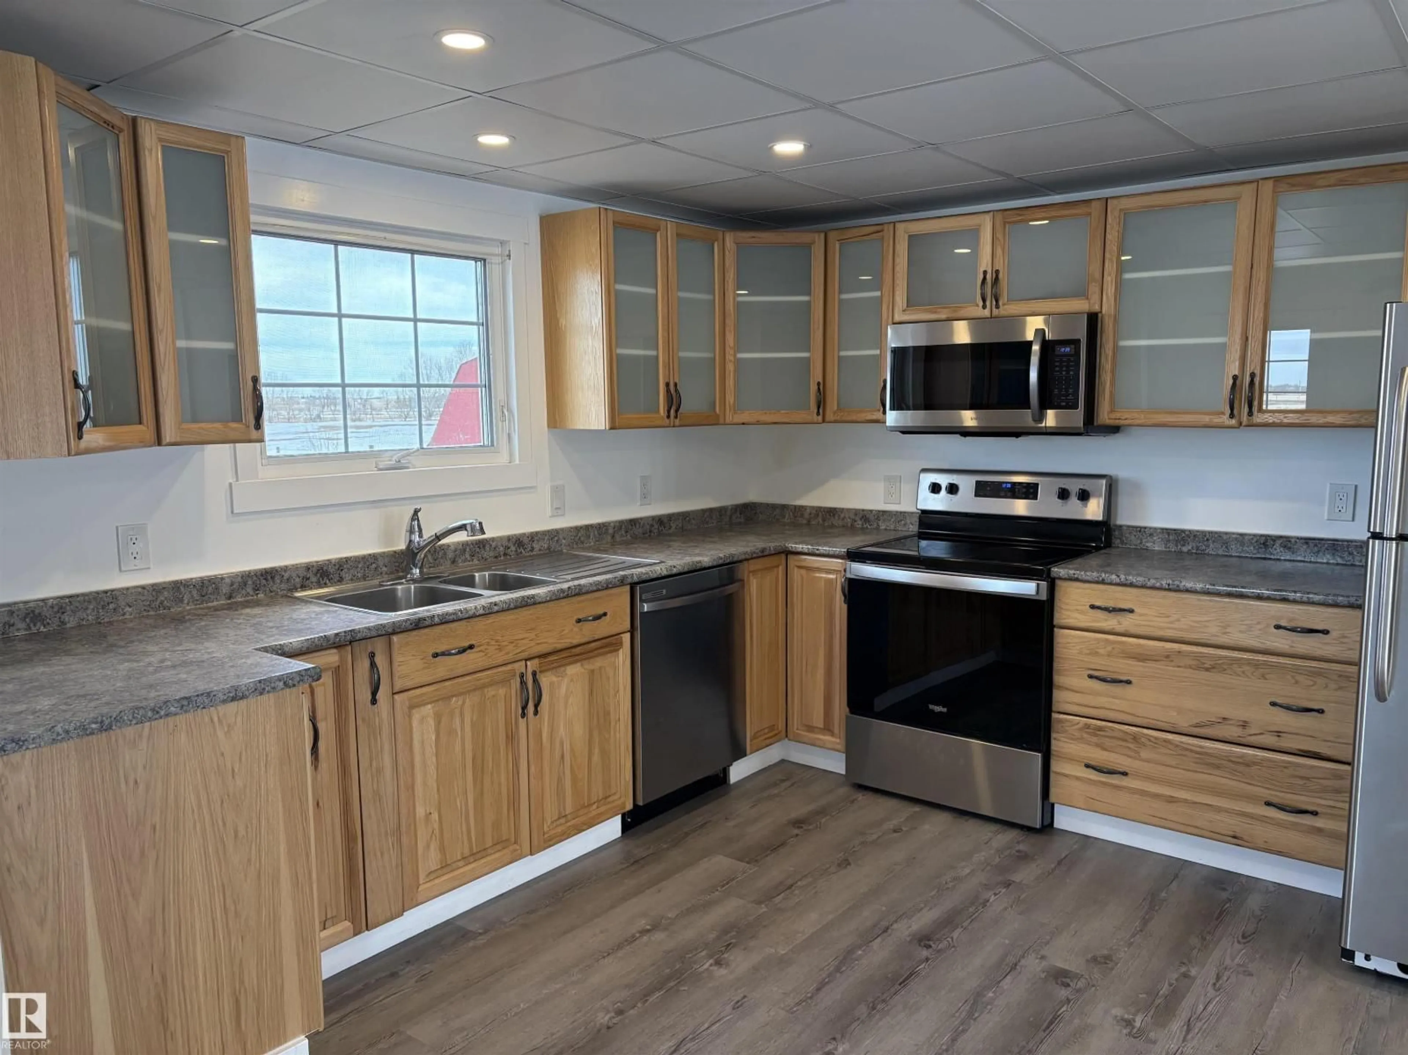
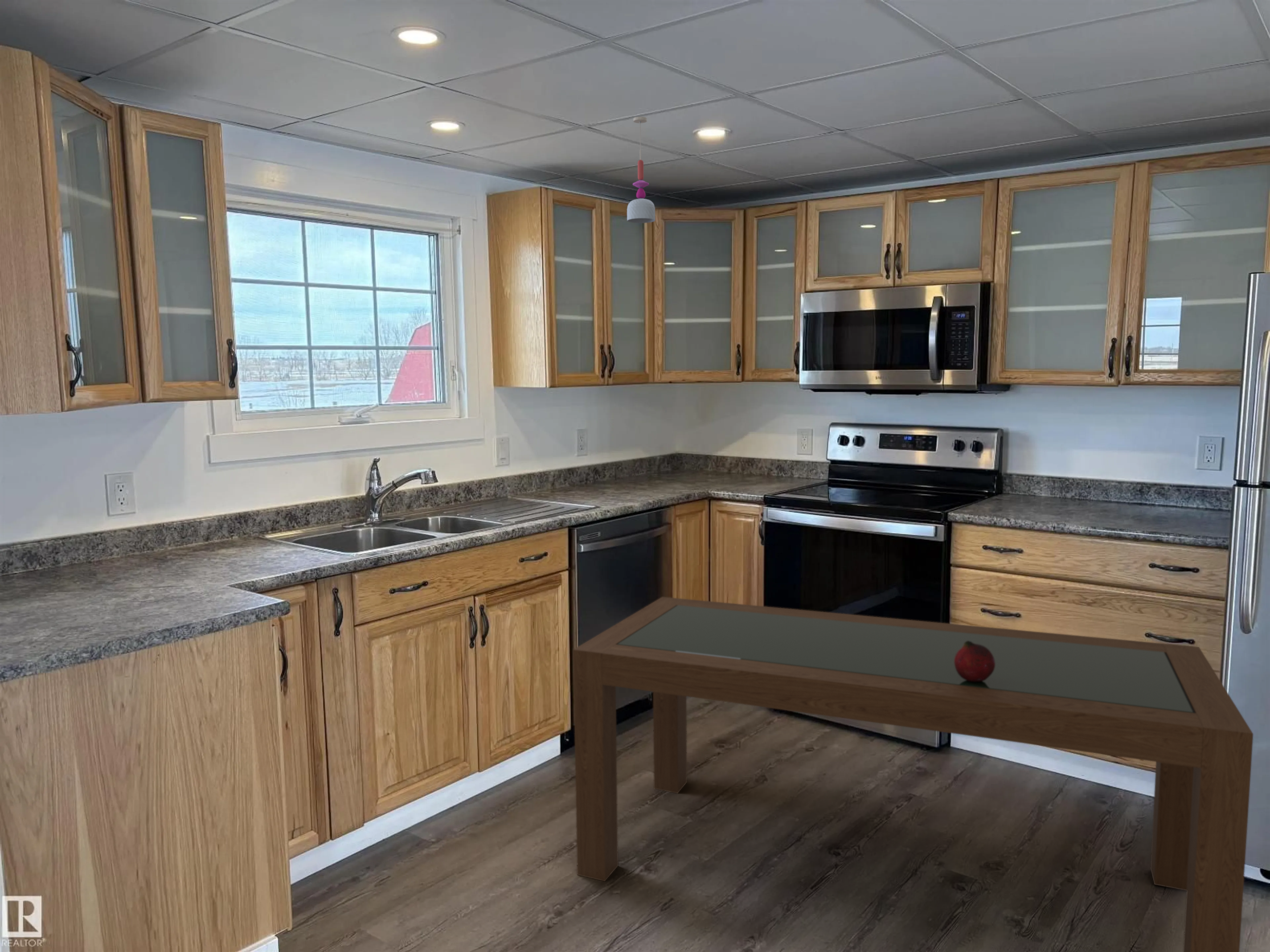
+ pendant light (641, 170)
+ dining table (887, 724)
+ fruit (975, 659)
